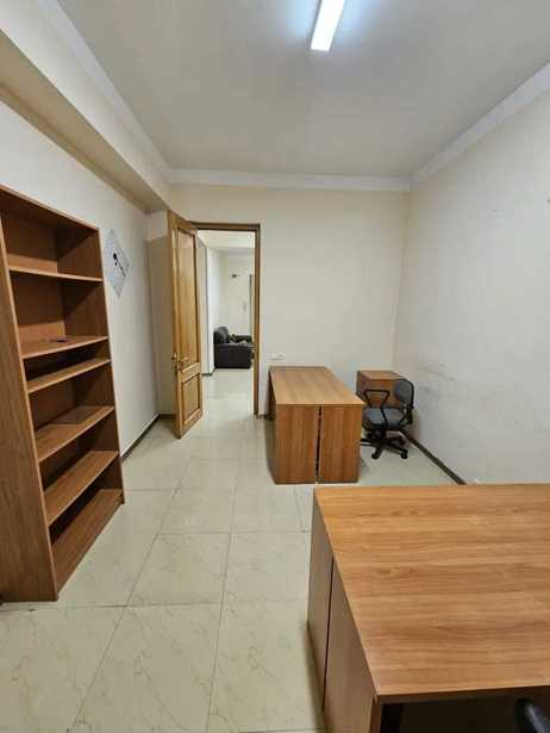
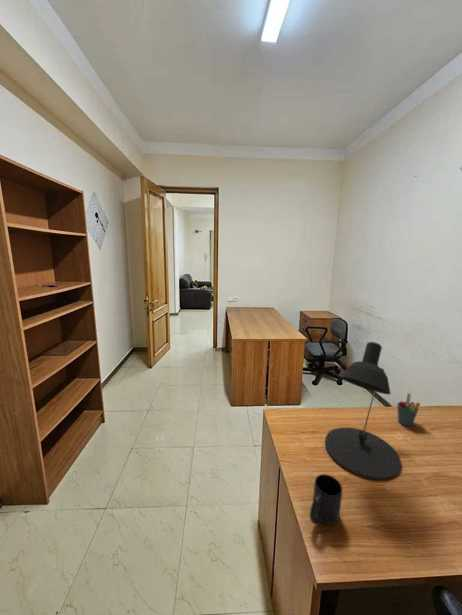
+ mug (323, 503)
+ desk lamp (372, 397)
+ pen holder (407, 410)
